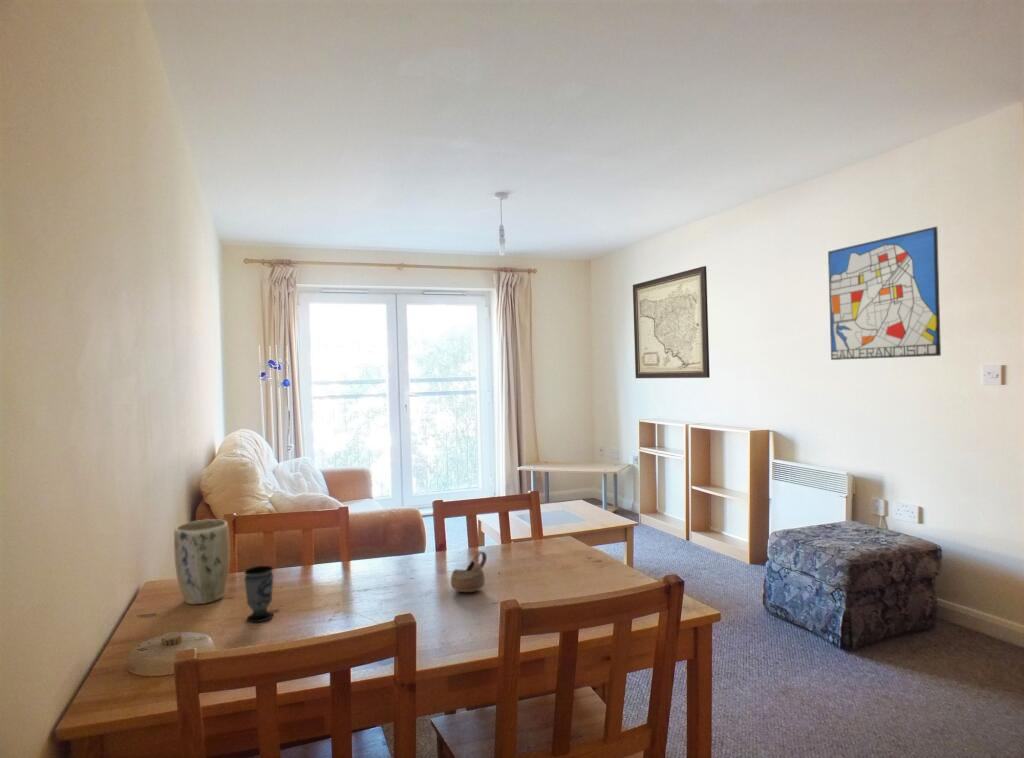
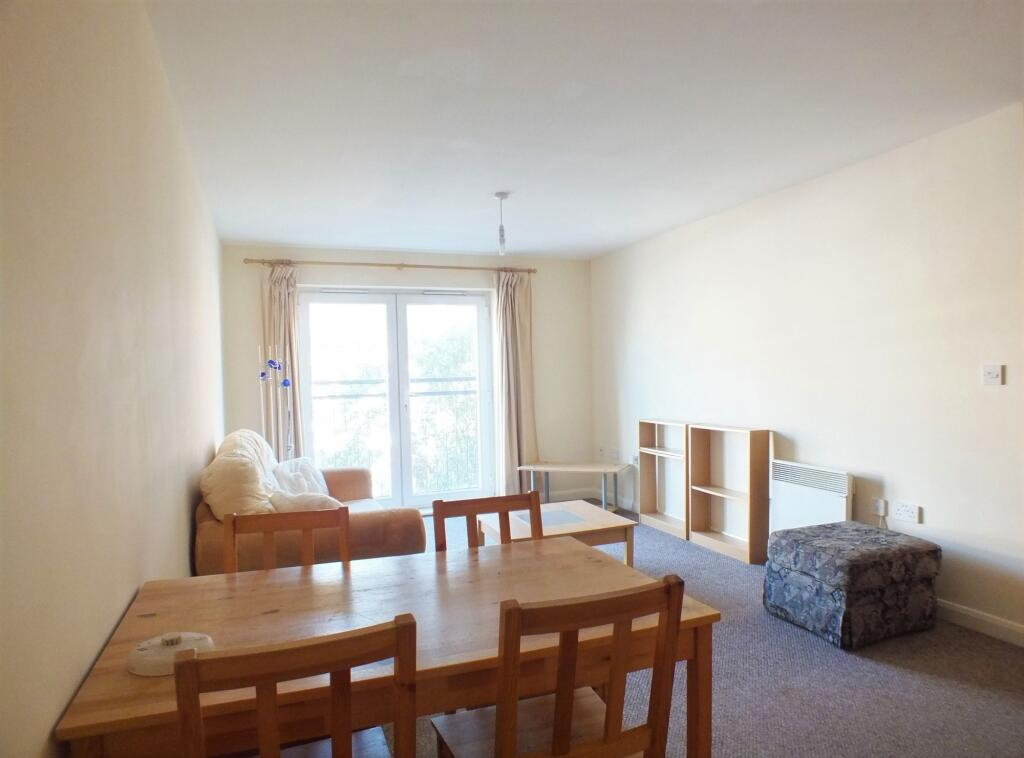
- cup (259, 593)
- cup (471, 572)
- wall art (879, 299)
- plant pot (203, 561)
- wall art (667, 327)
